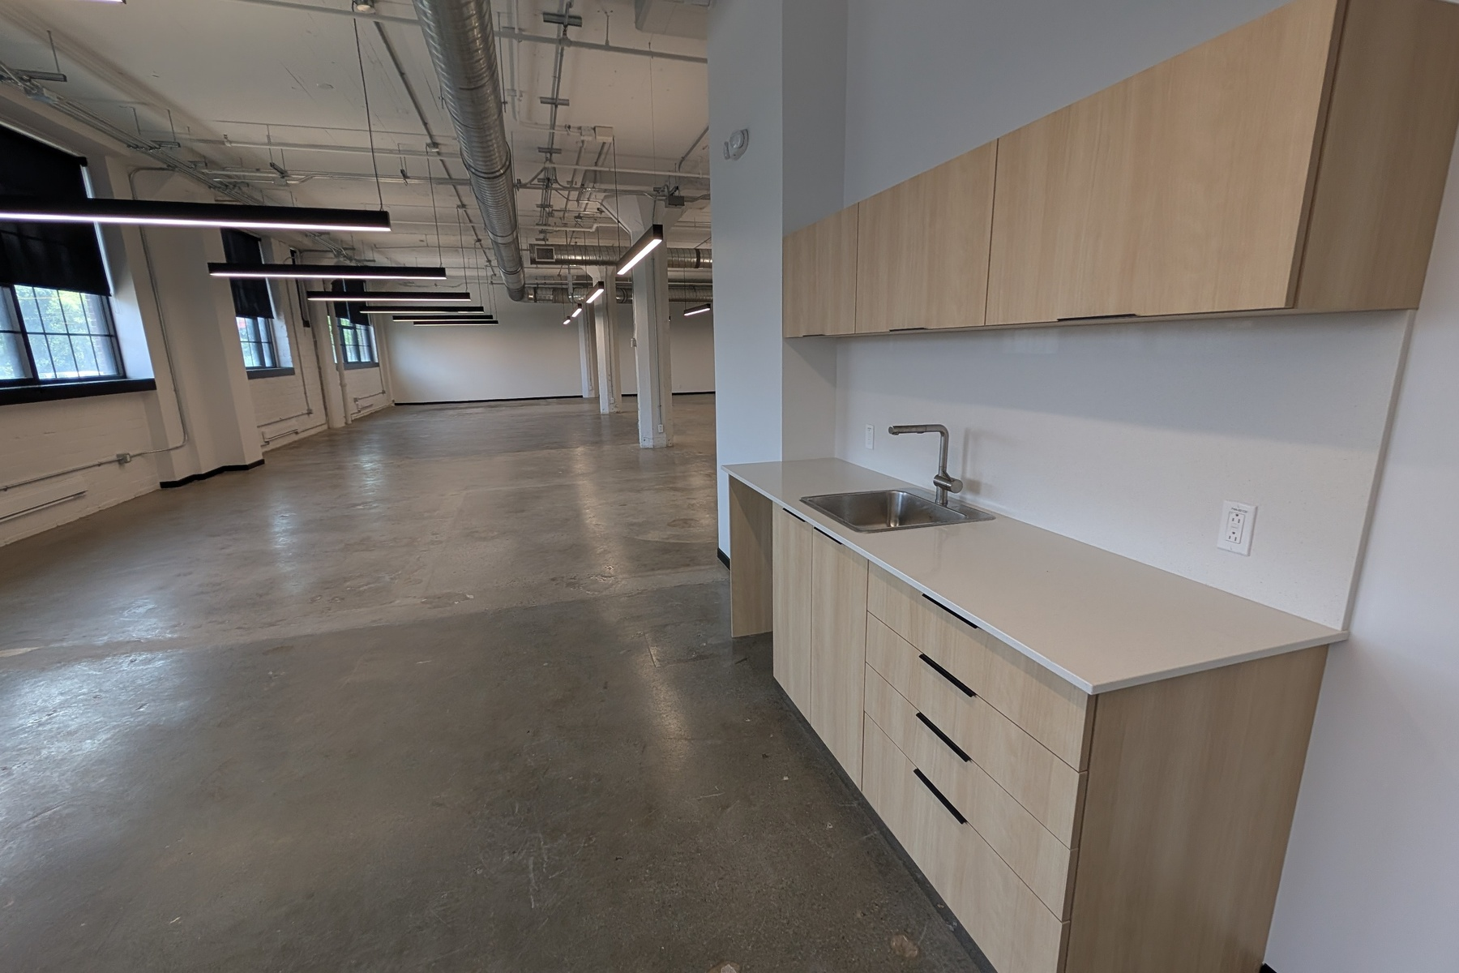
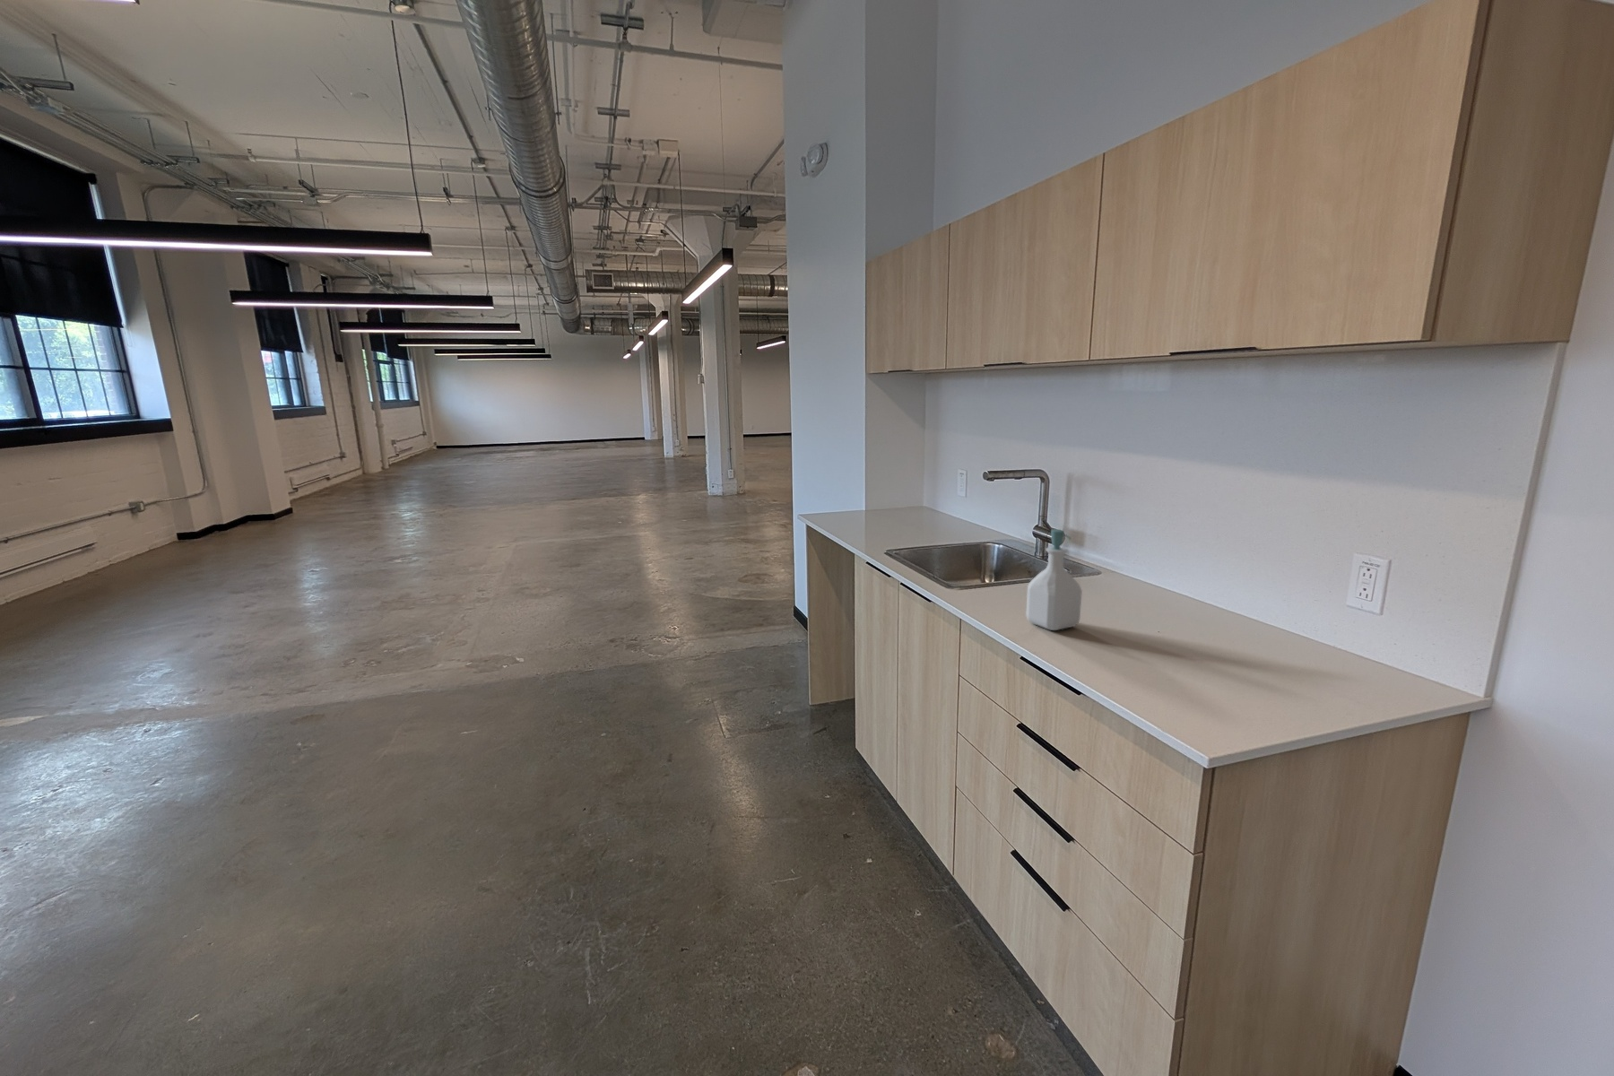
+ soap bottle (1054, 578)
